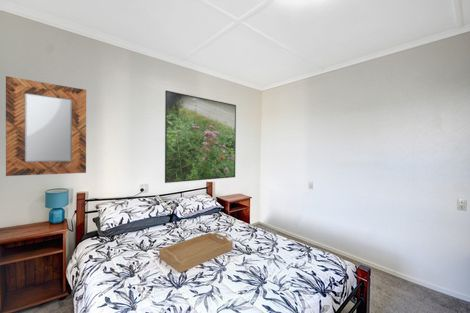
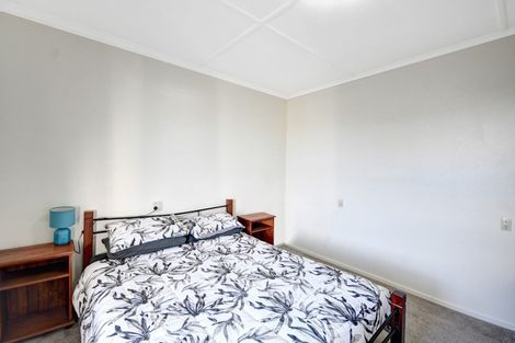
- home mirror (49, 129)
- serving tray (197, 248)
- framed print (204, 139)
